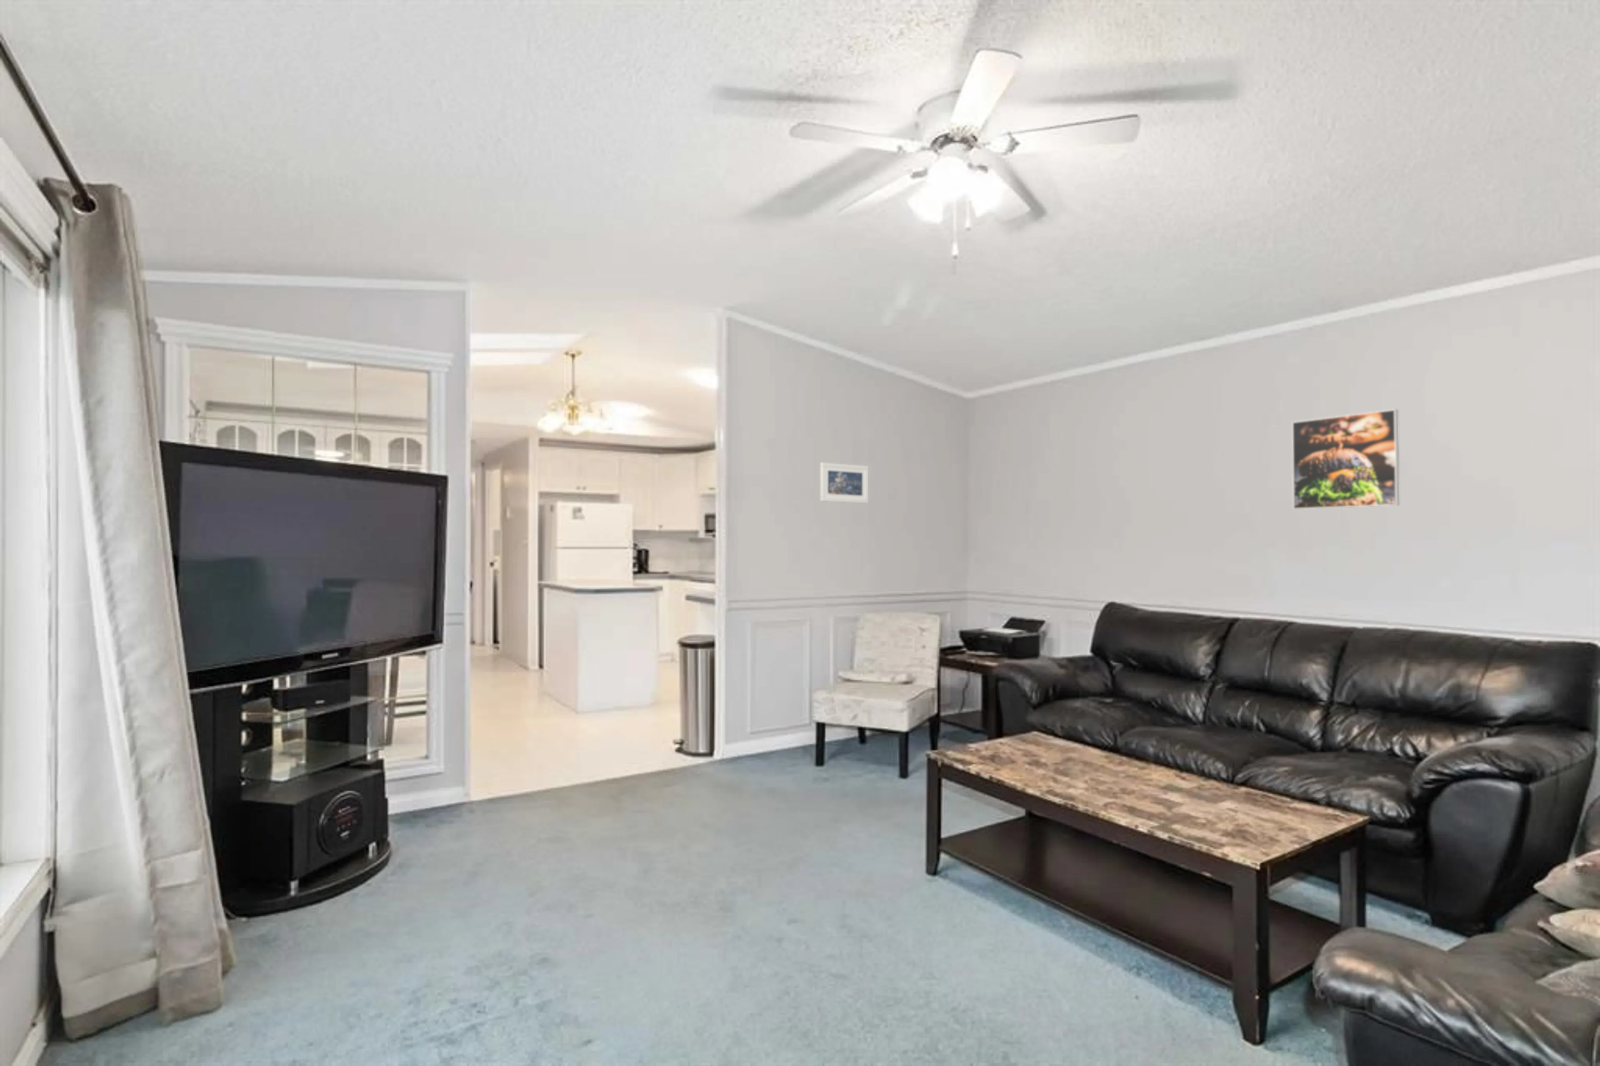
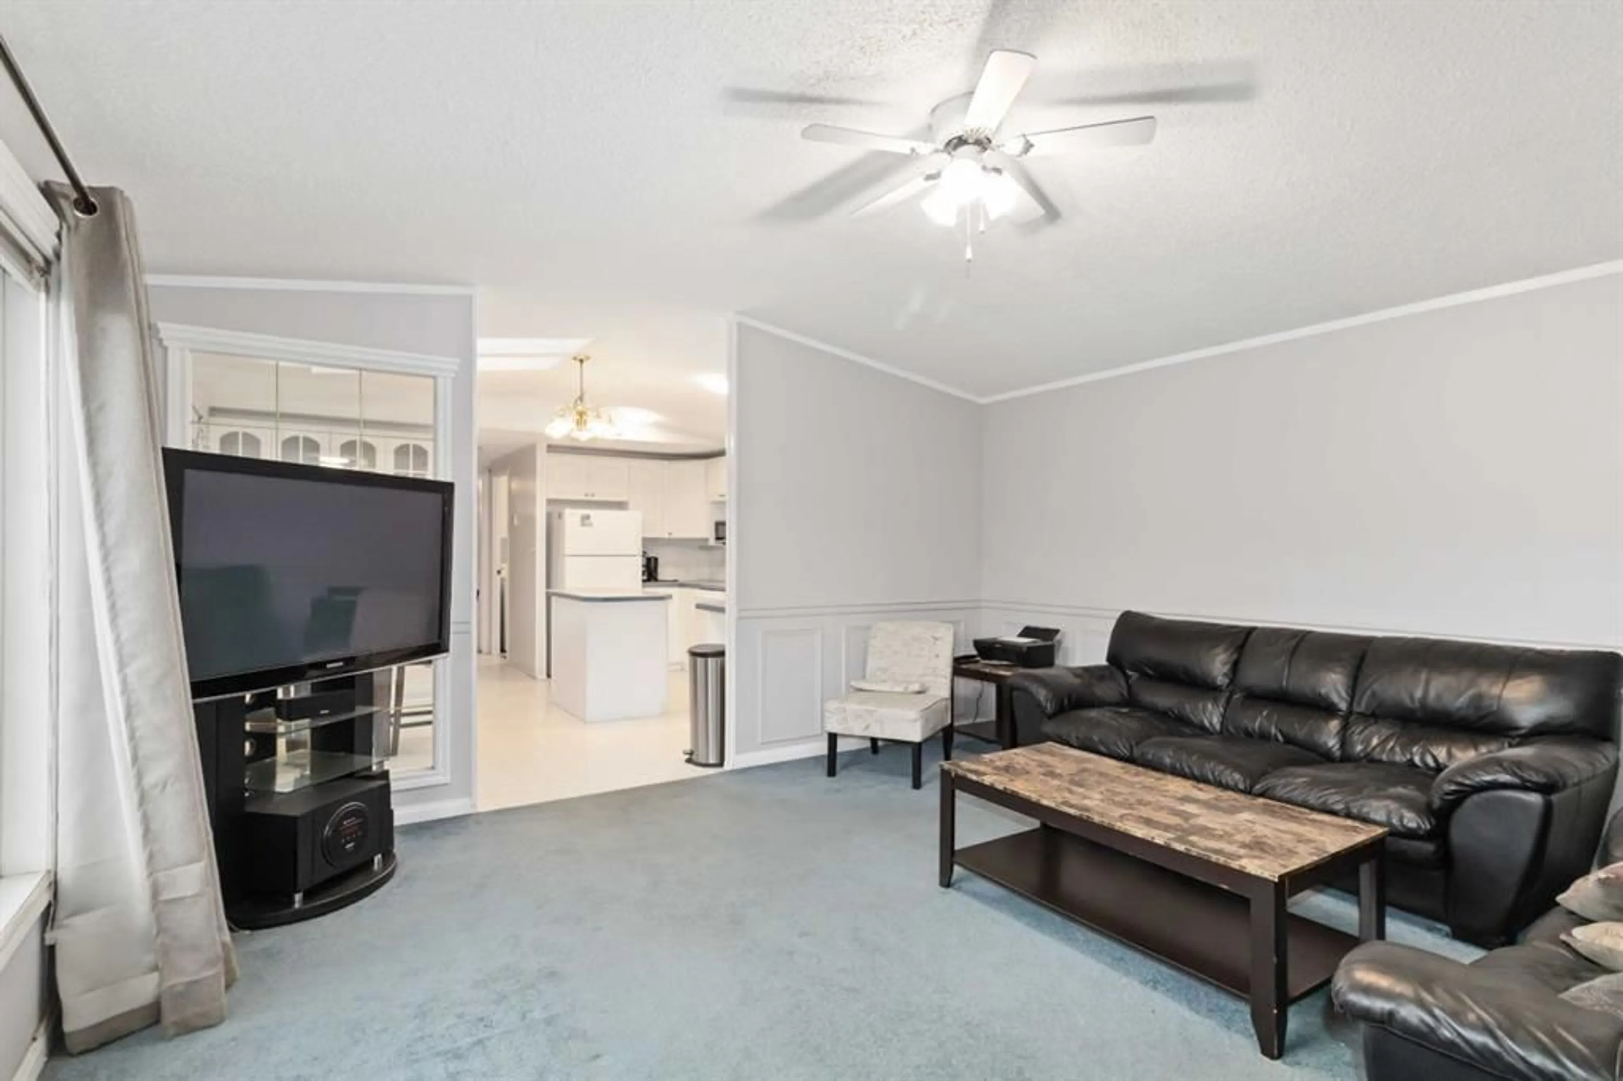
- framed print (845, 483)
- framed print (1343, 462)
